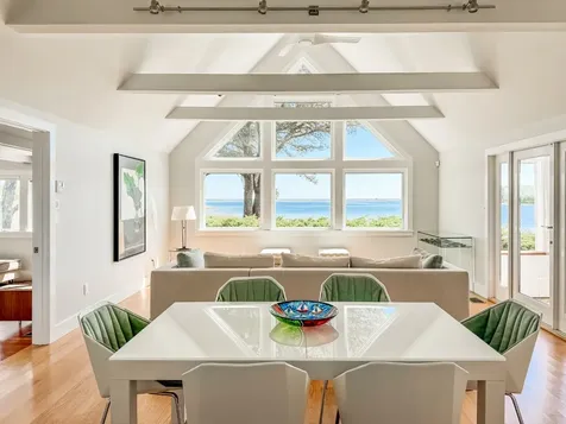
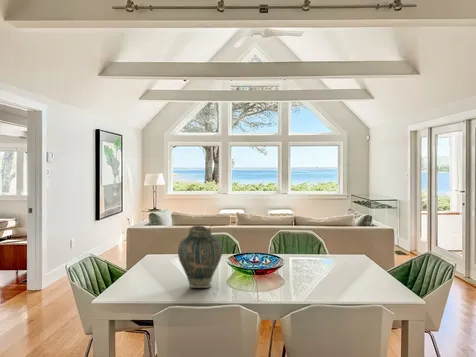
+ vase (200, 256)
